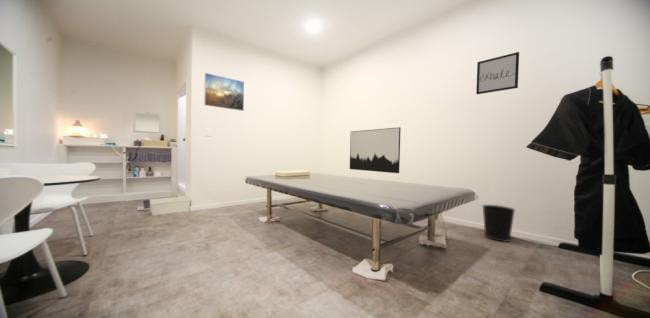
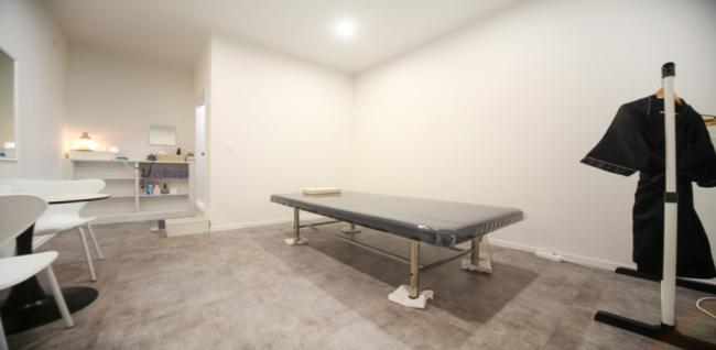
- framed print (225, 92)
- wall art (372, 150)
- wastebasket (497, 222)
- wall art (496, 74)
